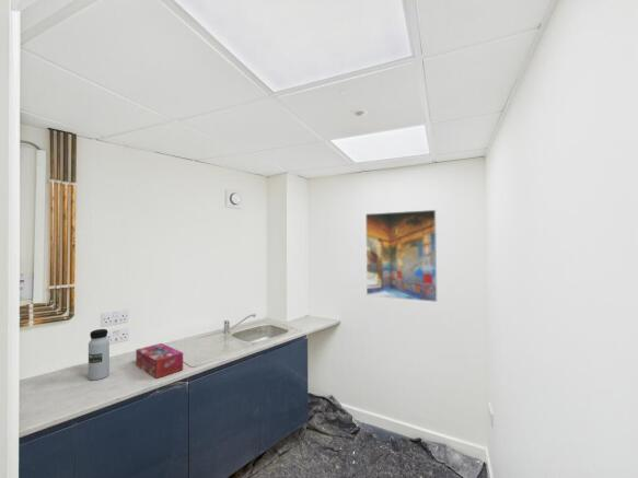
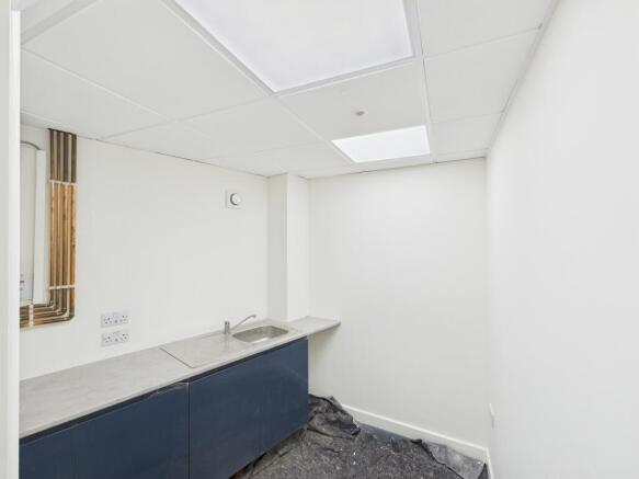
- water bottle (98, 353)
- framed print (399, 255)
- tissue box (159, 359)
